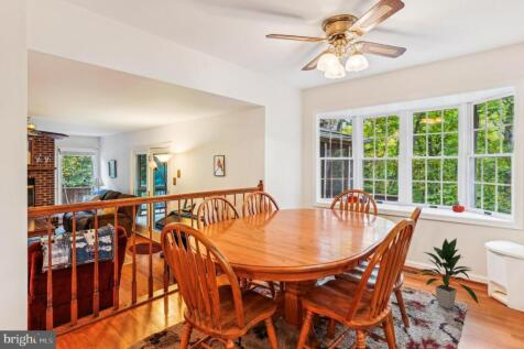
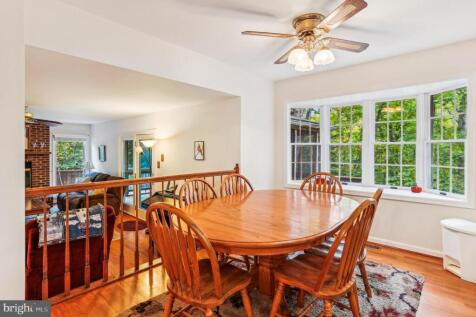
- indoor plant (447, 273)
